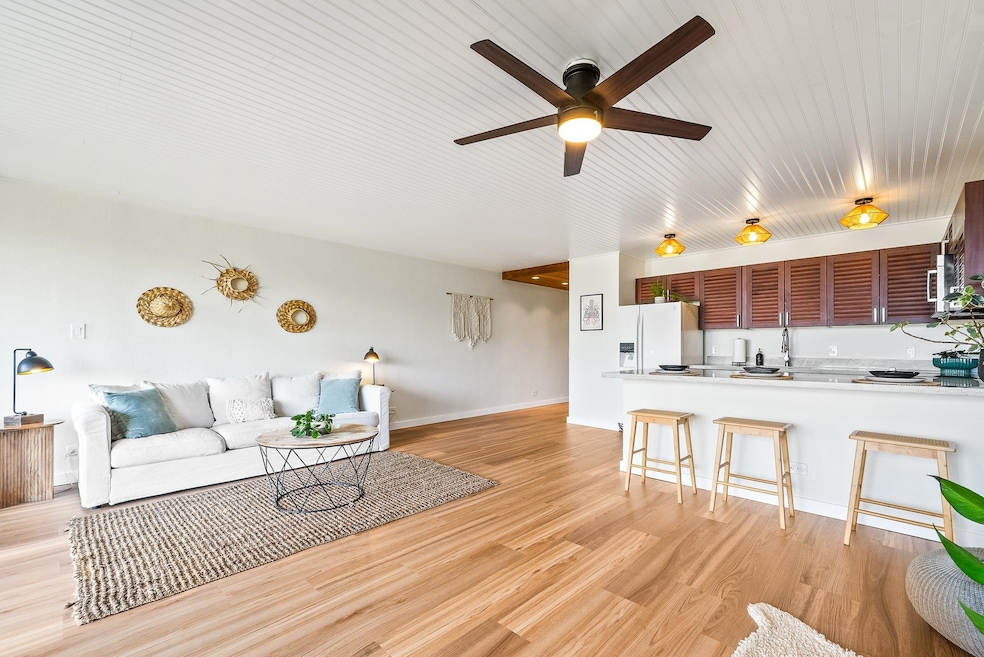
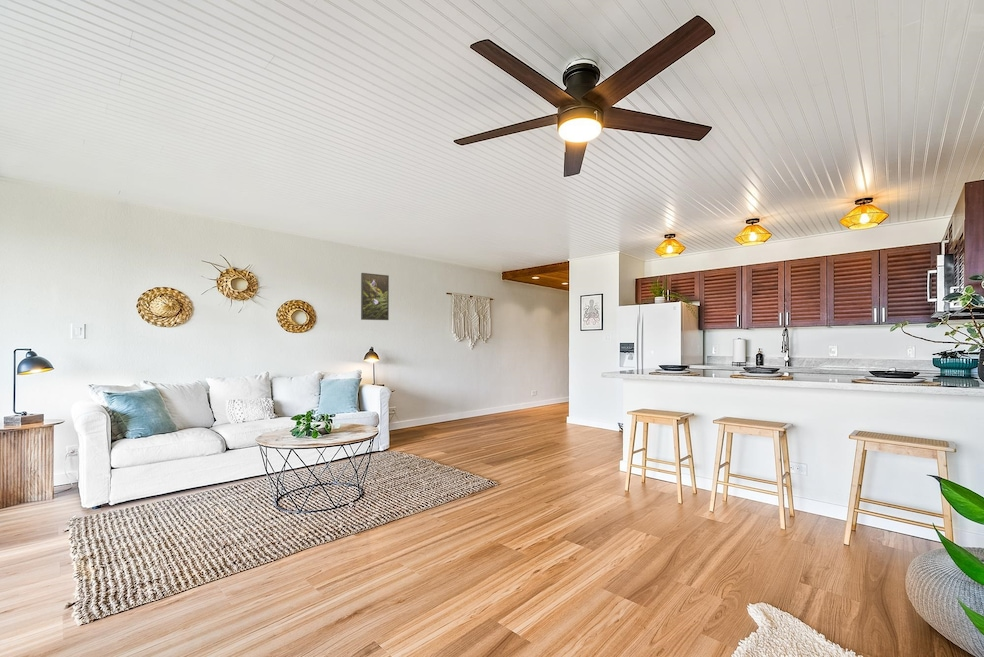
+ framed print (375, 297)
